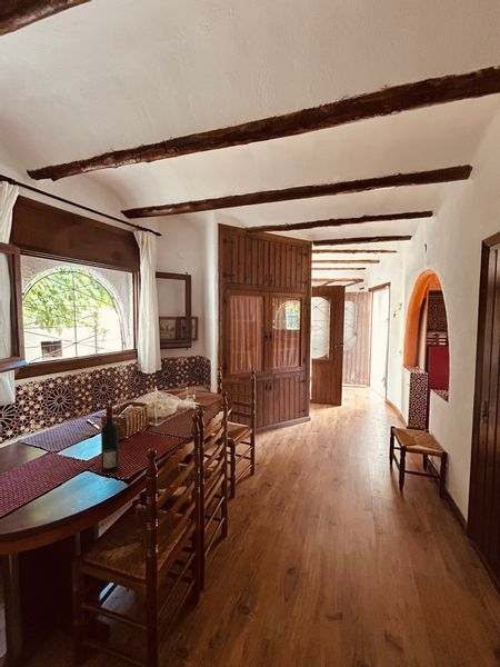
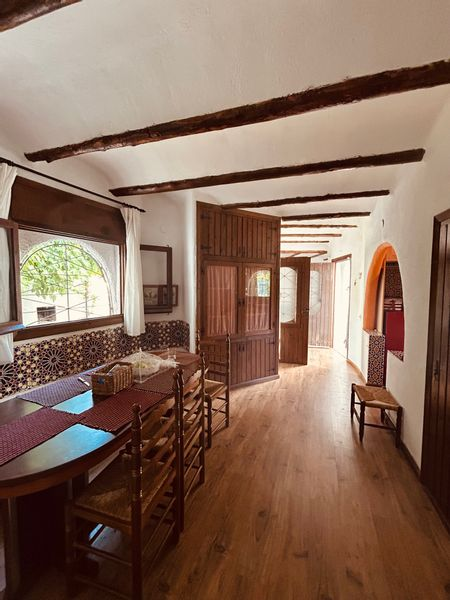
- alcohol (109, 437)
